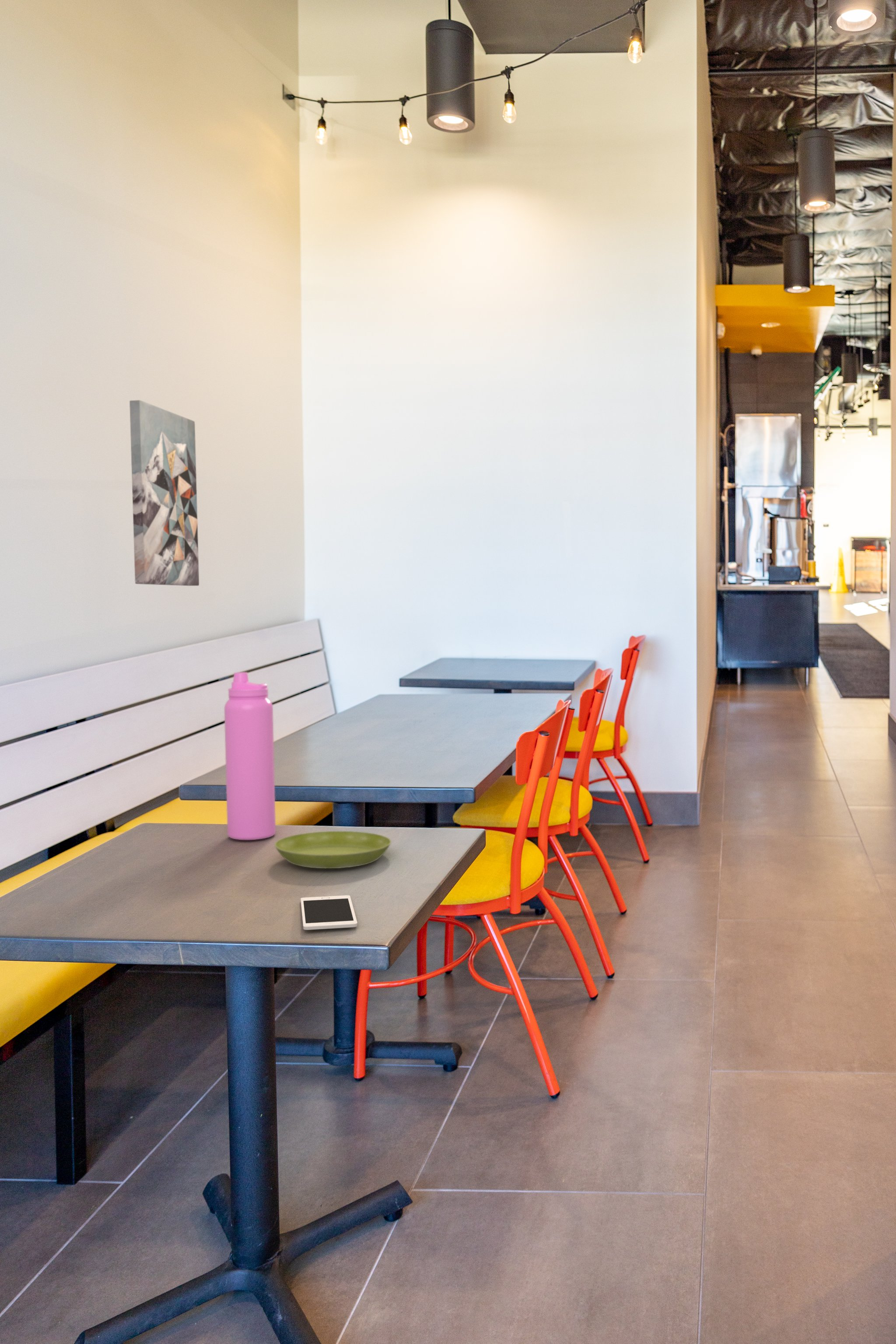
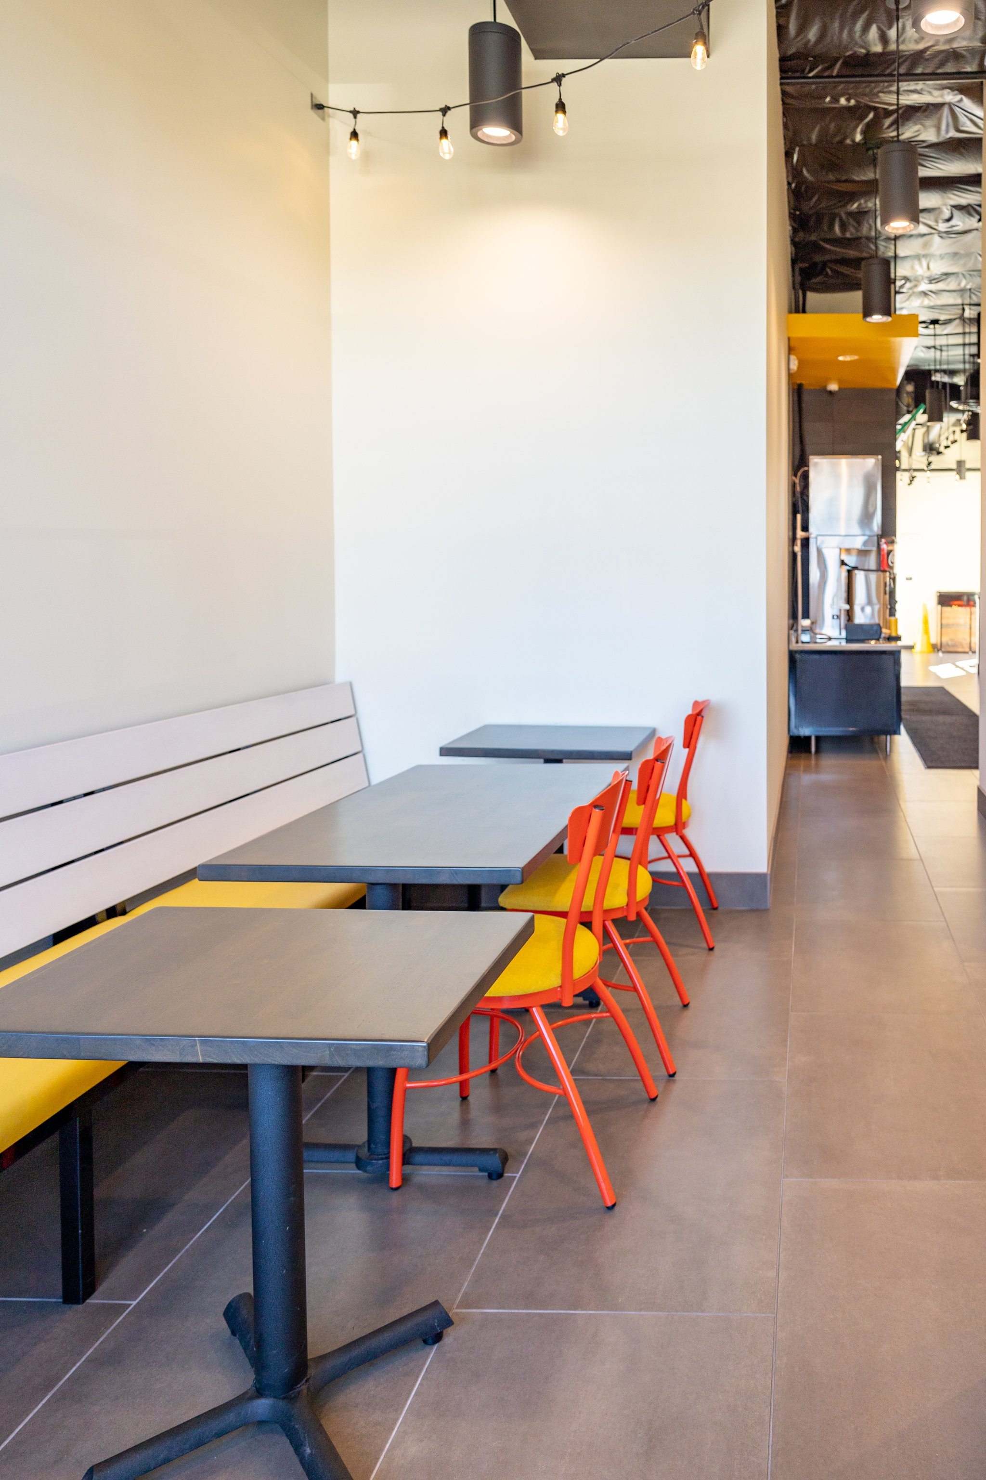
- wall art (166, 498)
- water bottle (249, 754)
- cell phone (328, 912)
- saucer (333, 850)
